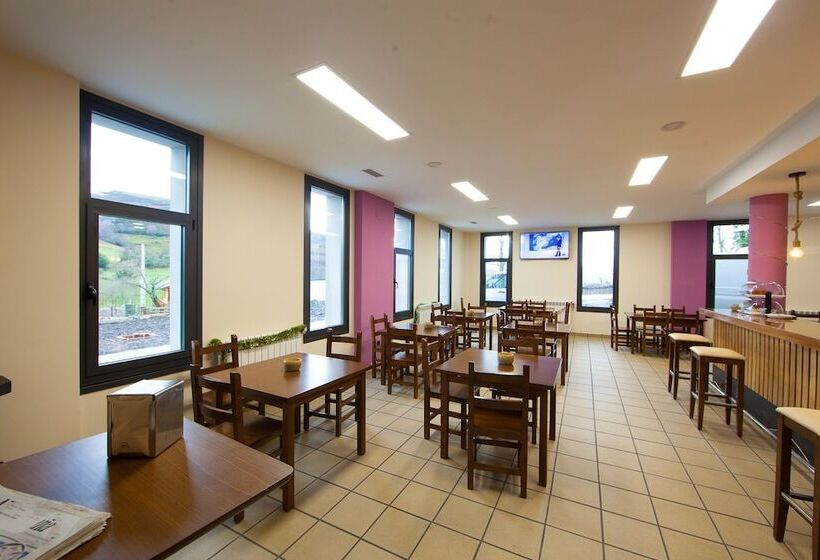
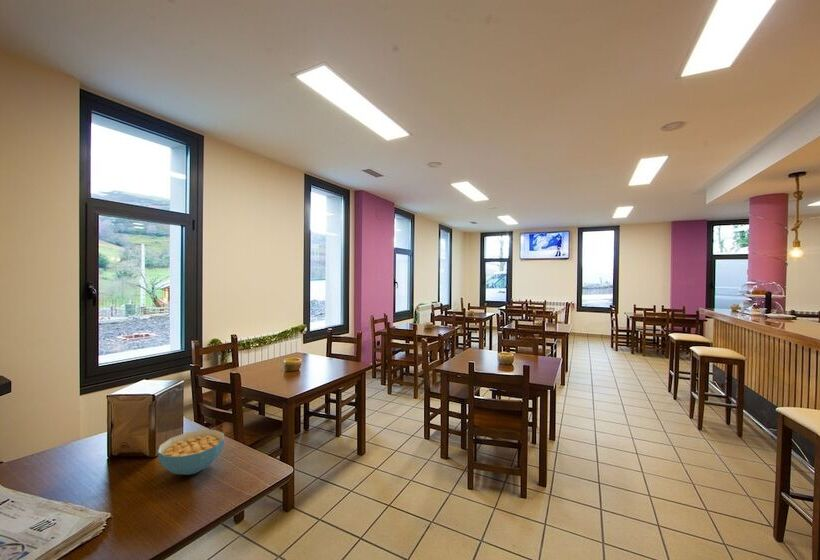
+ cereal bowl (192, 456)
